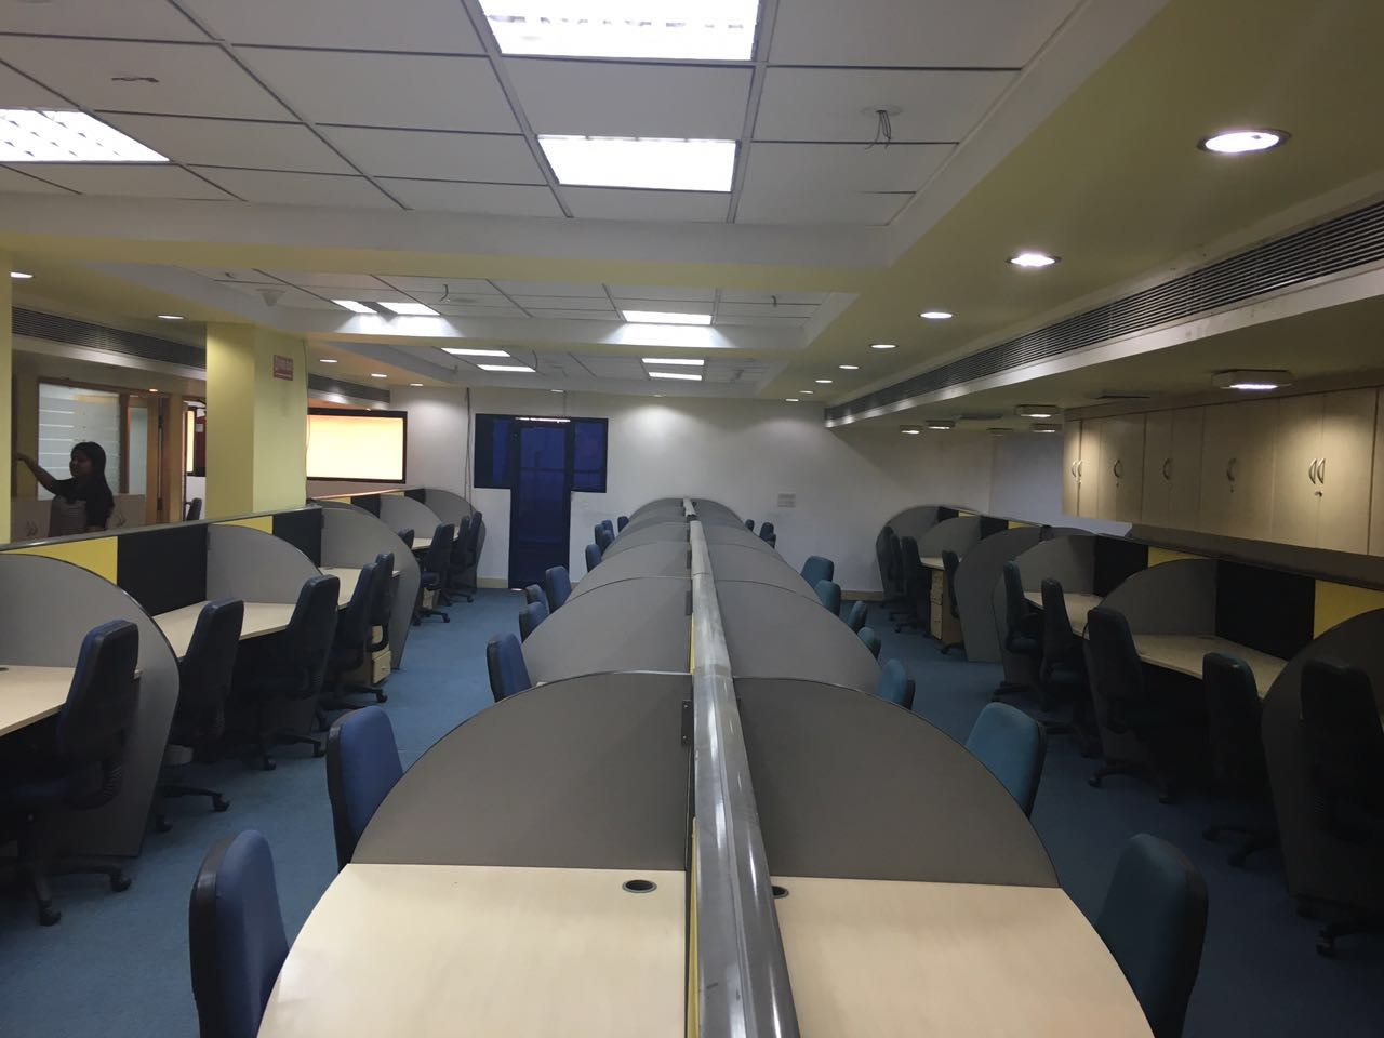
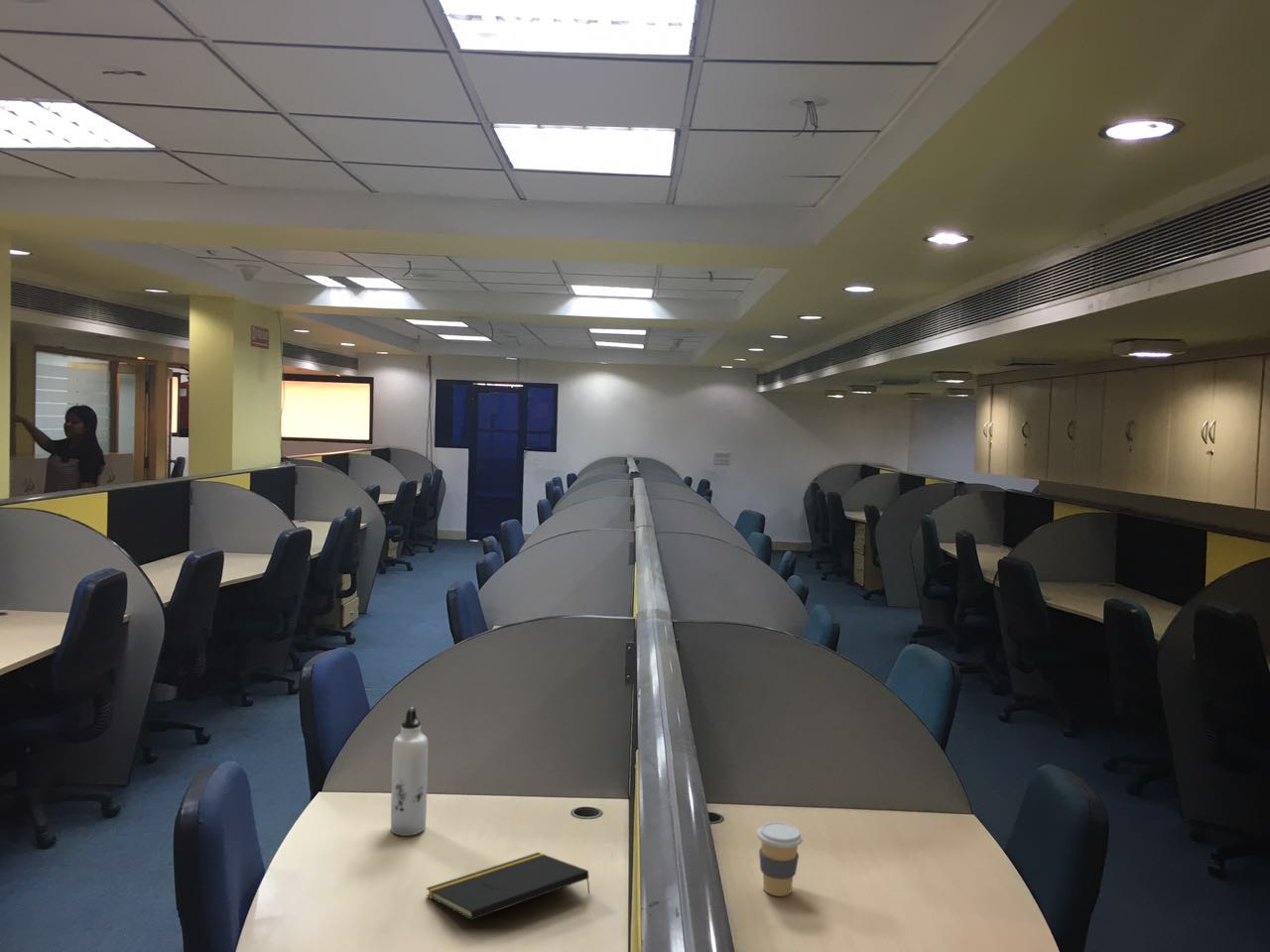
+ coffee cup (778, 860)
+ notepad (507, 883)
+ water bottle (410, 769)
